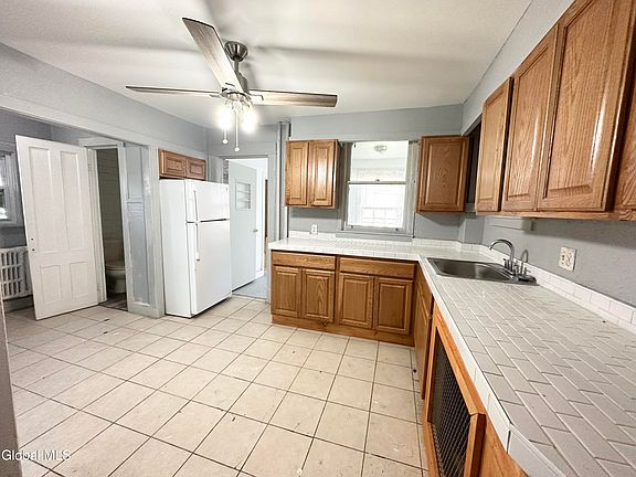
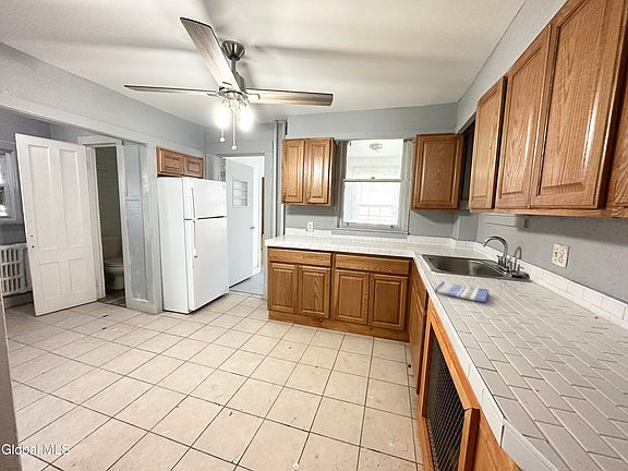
+ dish towel (460, 290)
